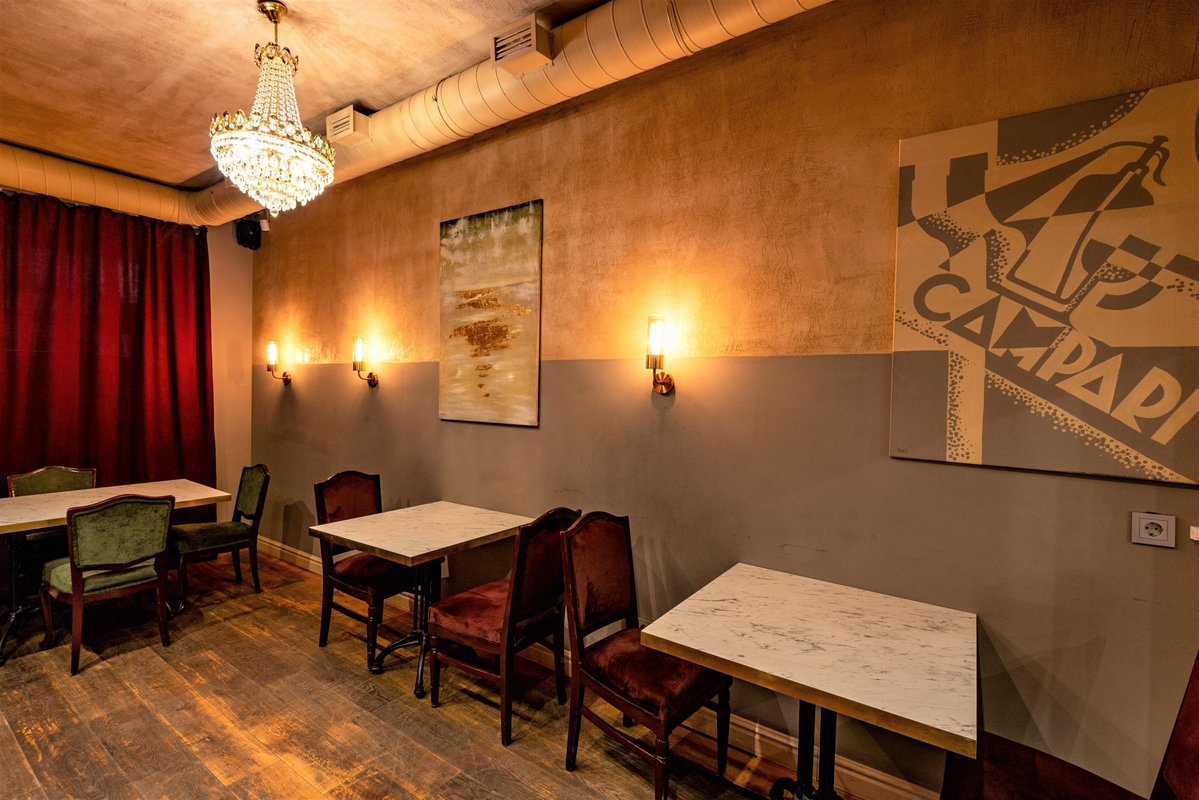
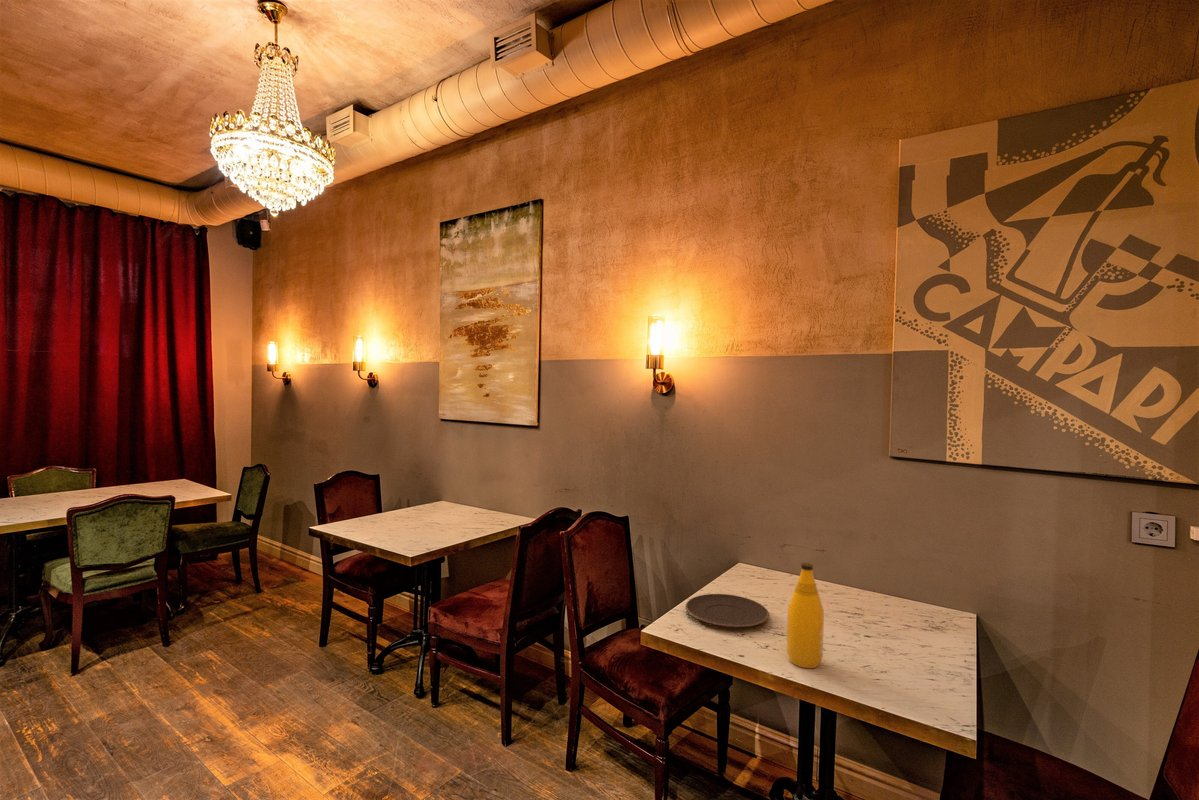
+ plate (726, 611)
+ bottle (805, 613)
